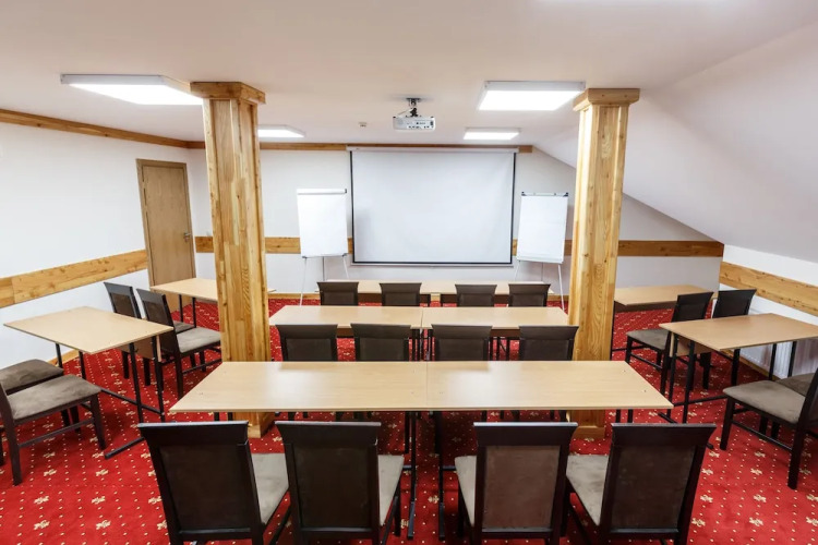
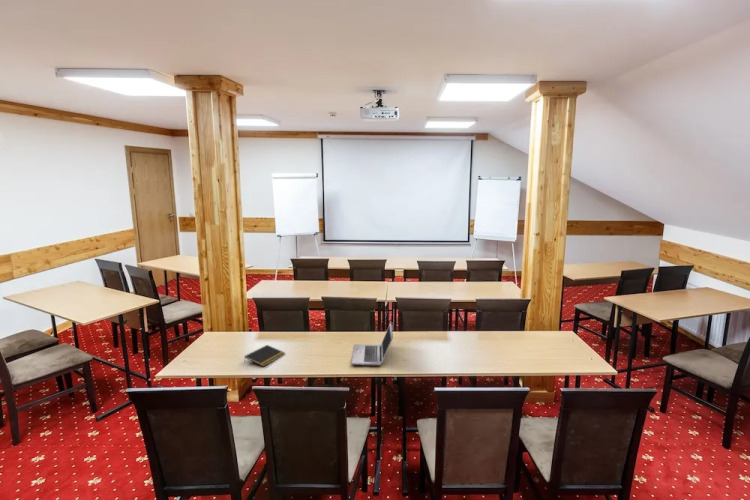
+ notepad (265, 355)
+ laptop (372, 344)
